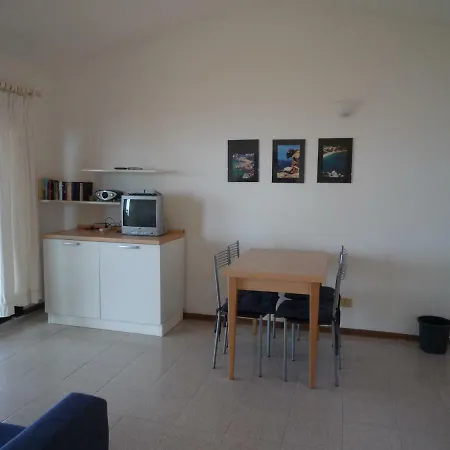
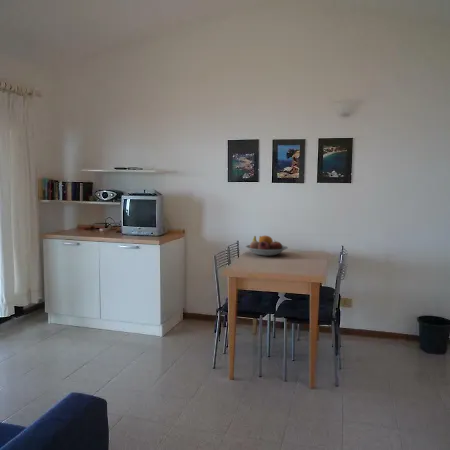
+ fruit bowl (266, 245)
